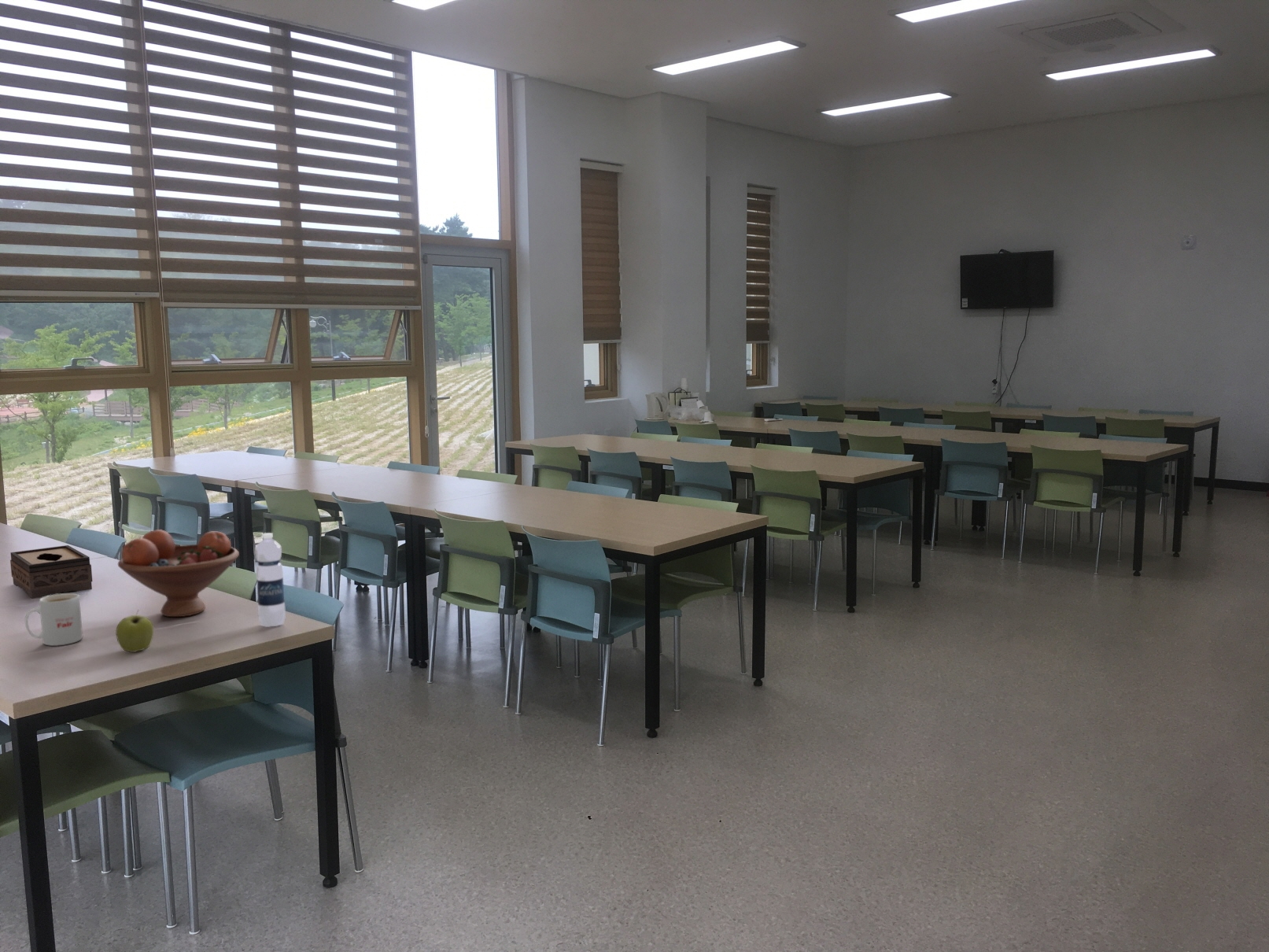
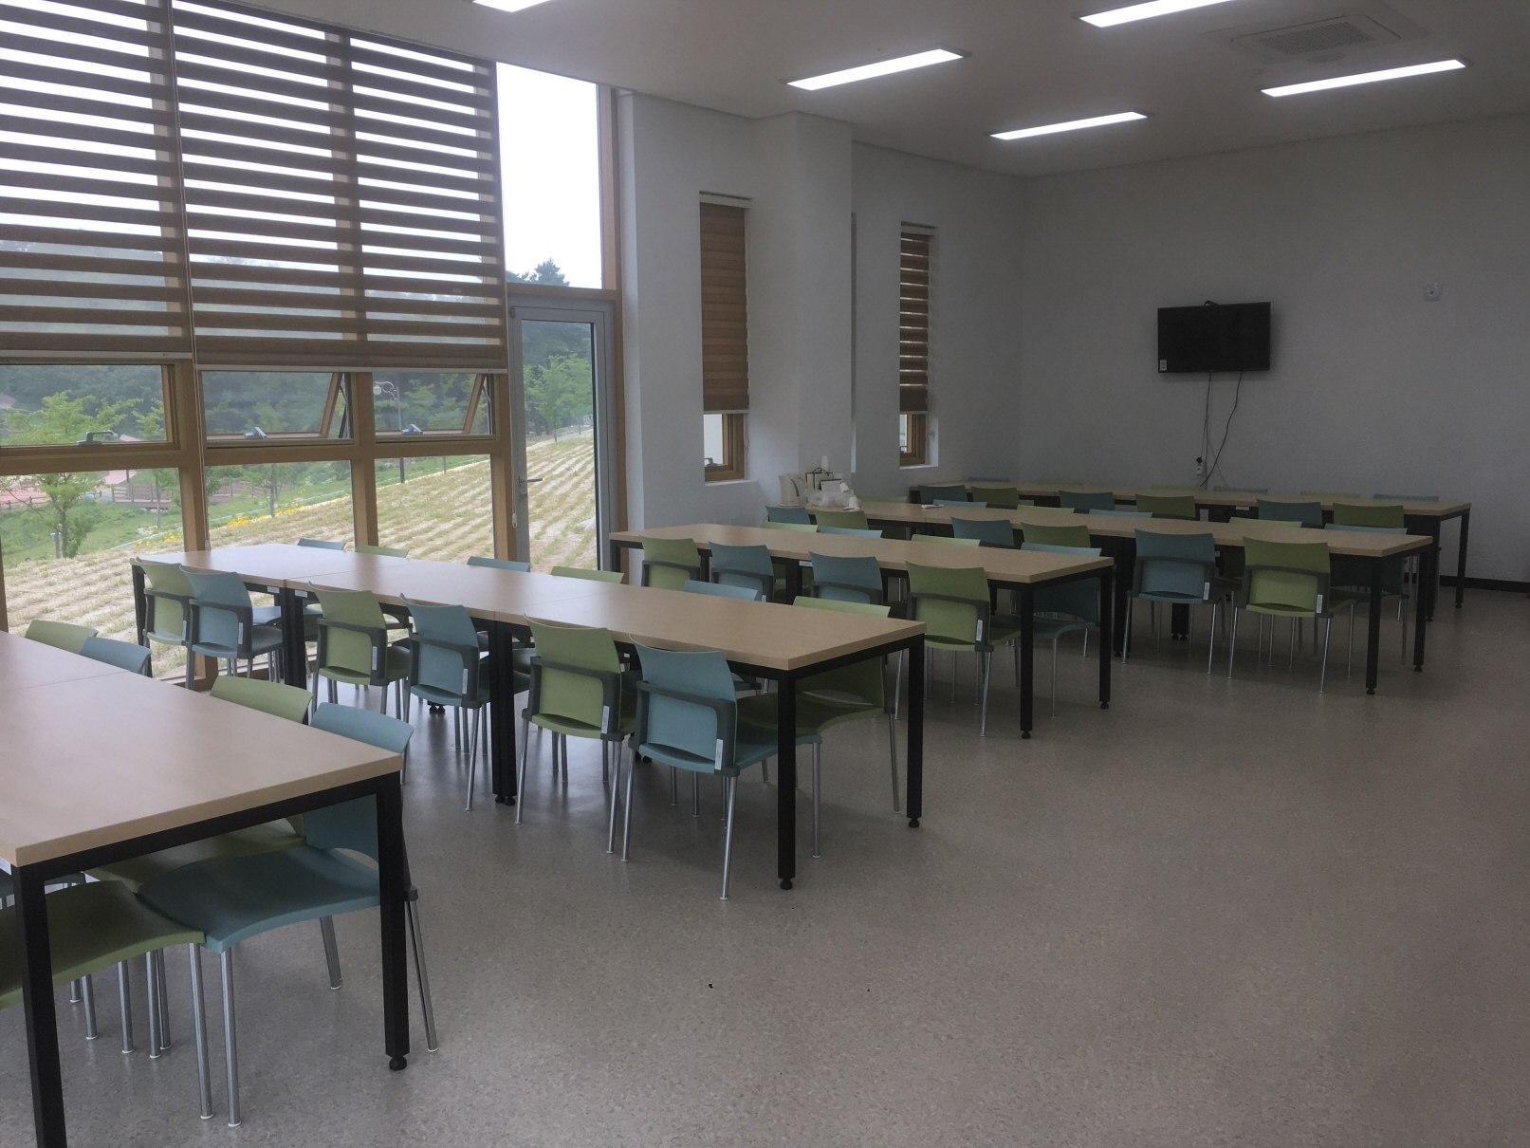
- apple (135, 630)
- fruit bowl (180, 573)
- mug (53, 620)
- water bottle (270, 579)
- tissue box (50, 570)
